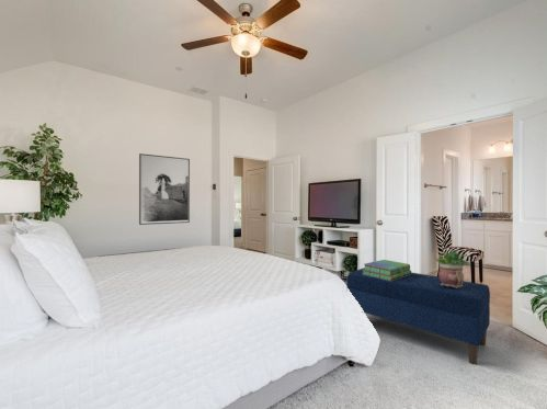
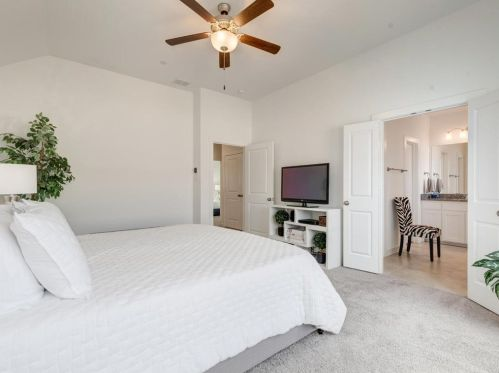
- bench (412, 305)
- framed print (166, 190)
- stack of books (386, 269)
- potted plant (449, 266)
